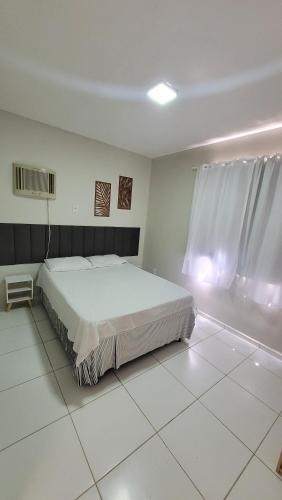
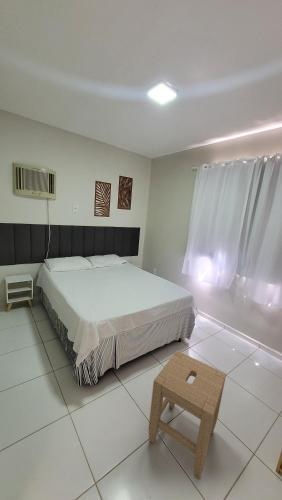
+ stool (186, 406)
